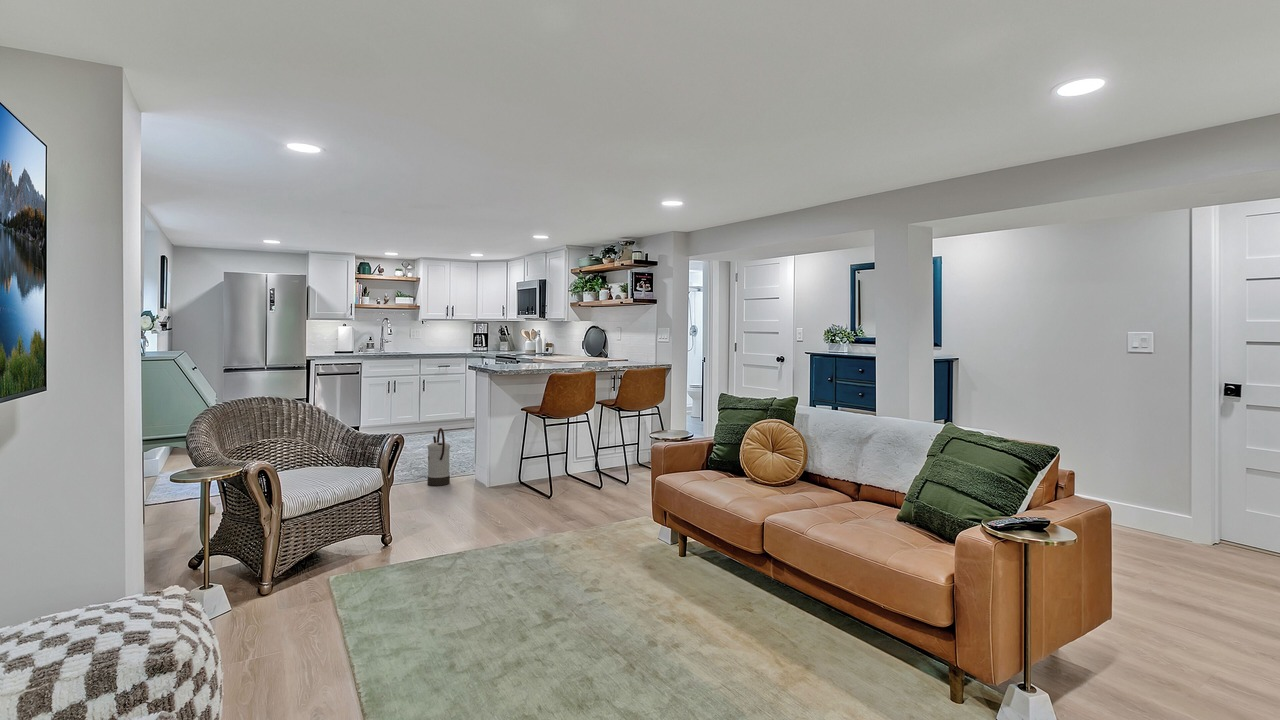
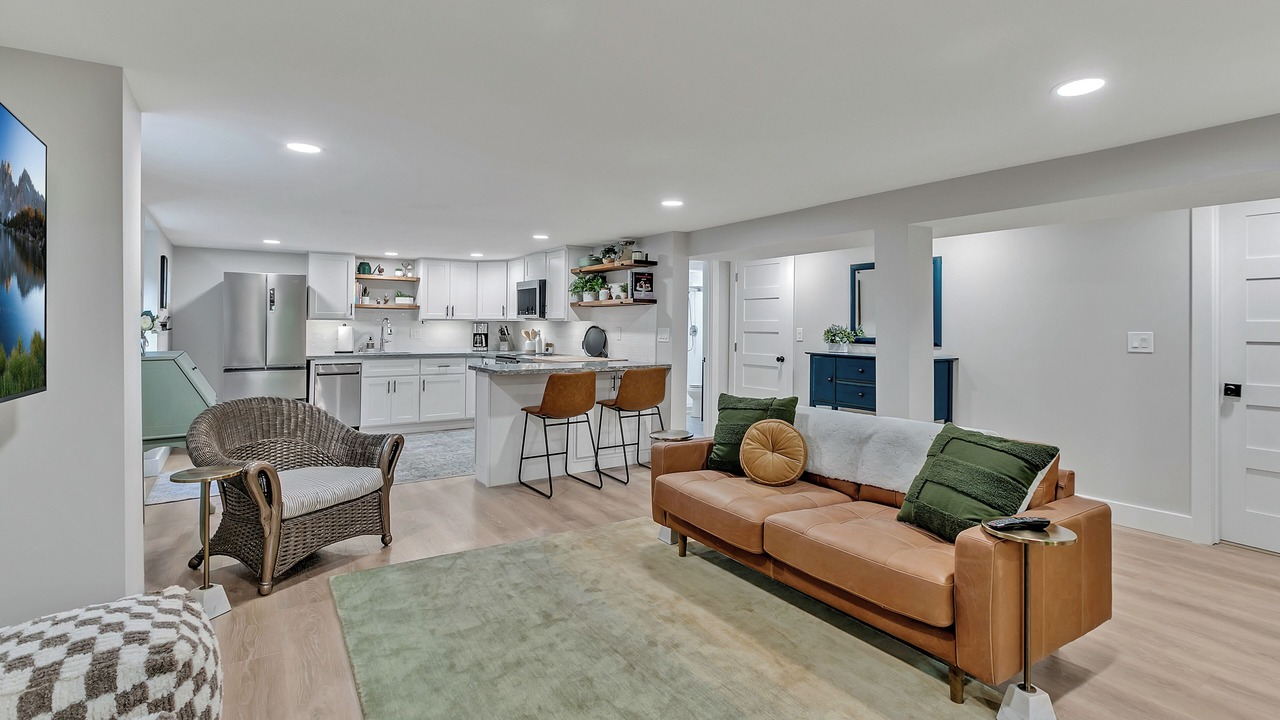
- watering can (438, 455)
